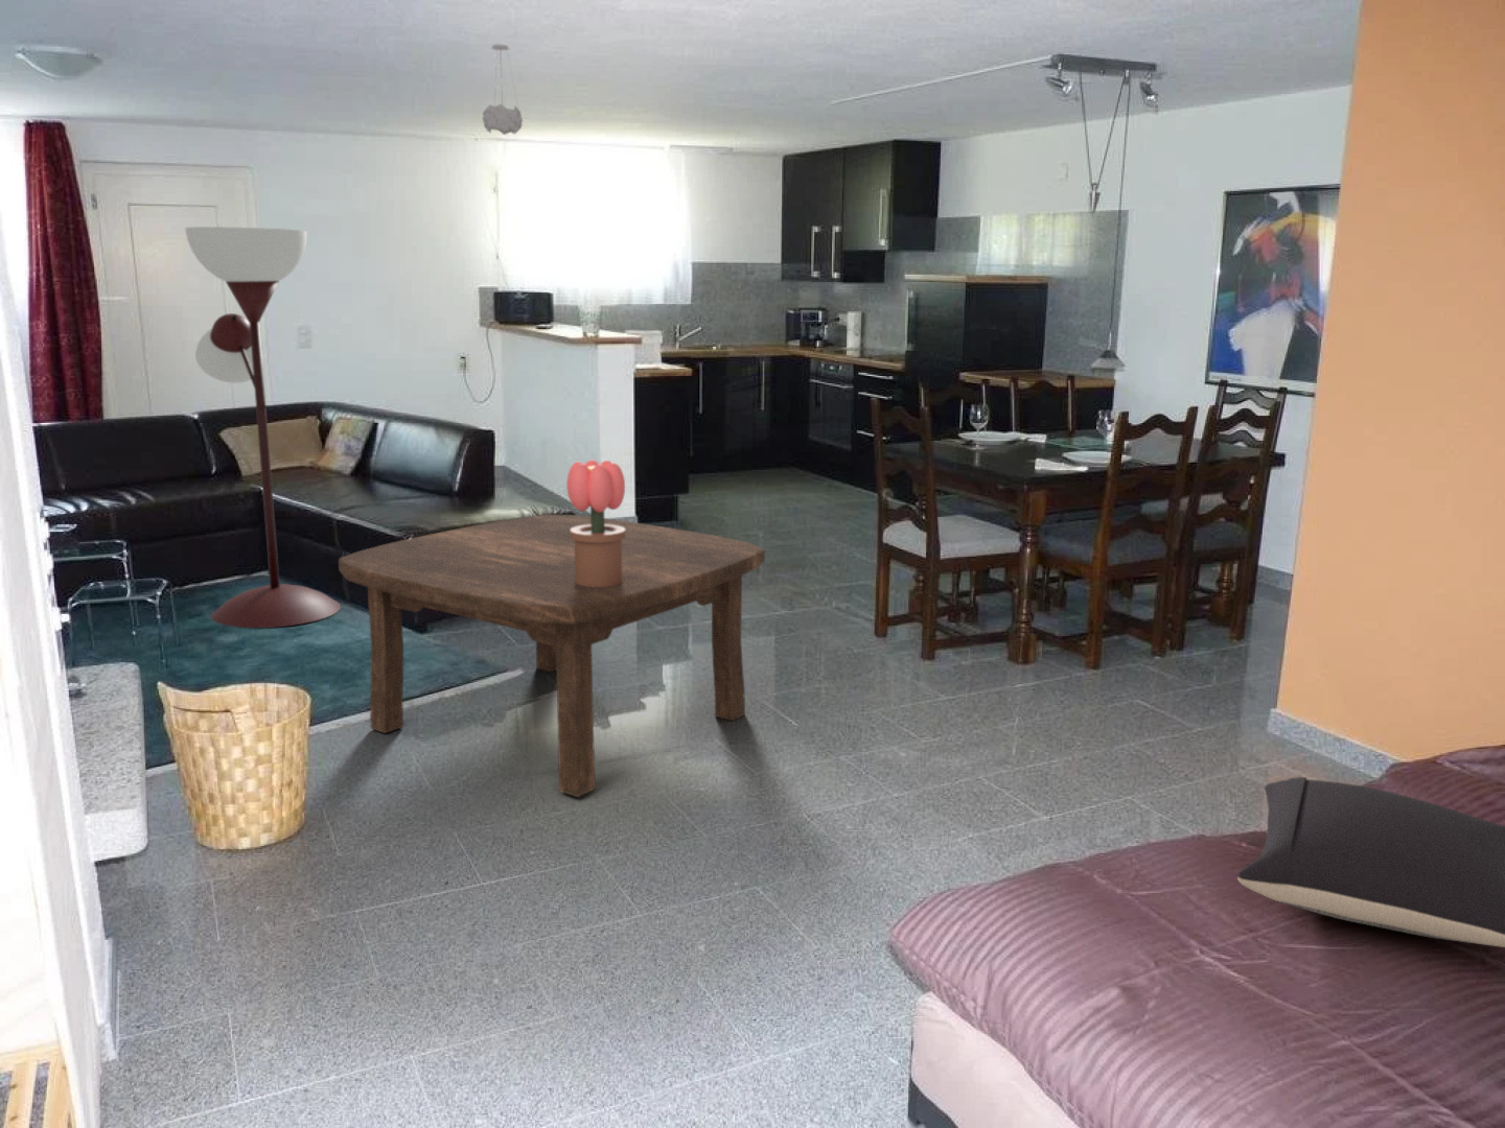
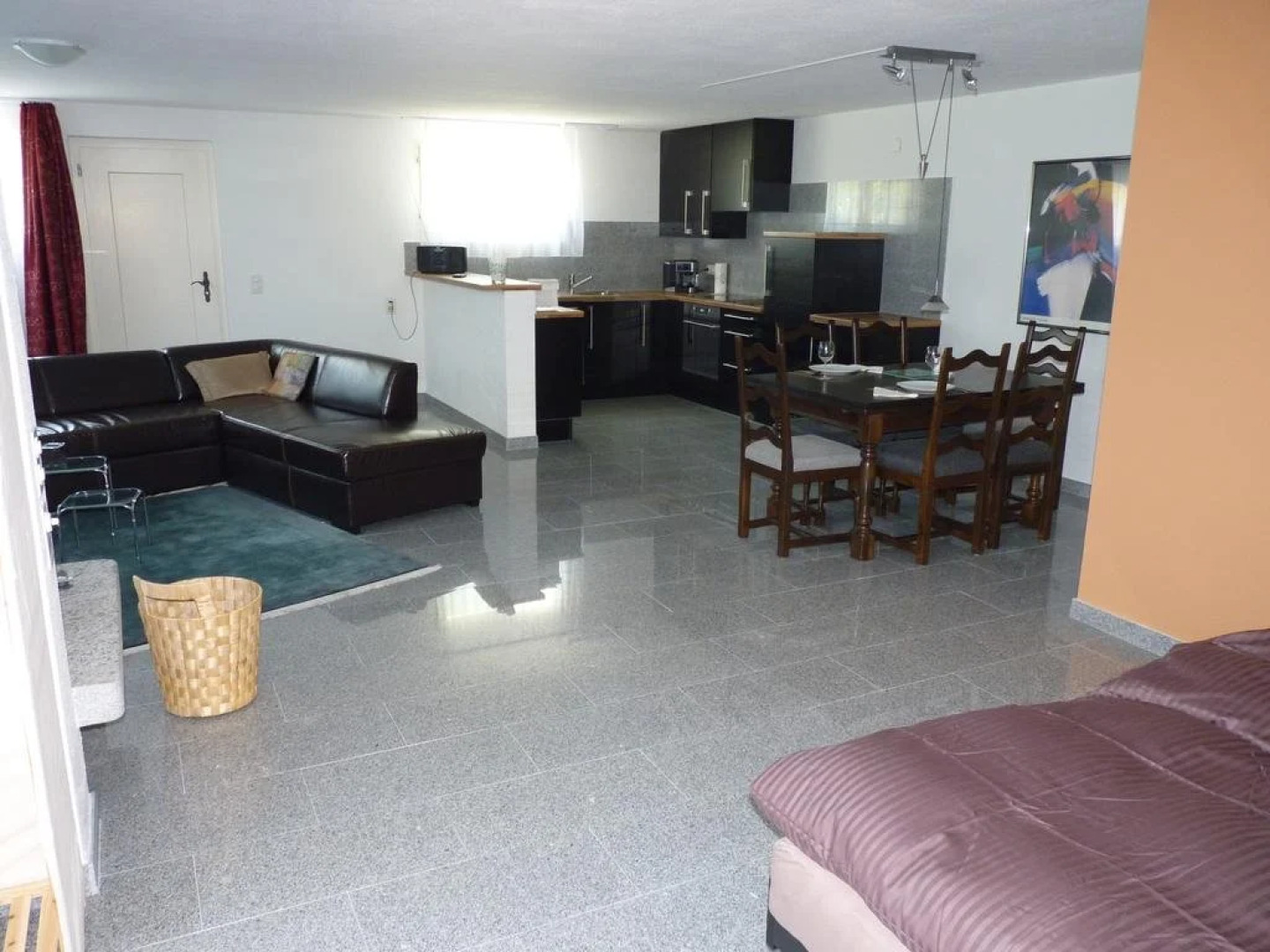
- potted flower (597, 521)
- coffee table (559, 639)
- pillow (1386, 857)
- pendant light (501, 90)
- floor lamp (257, 425)
